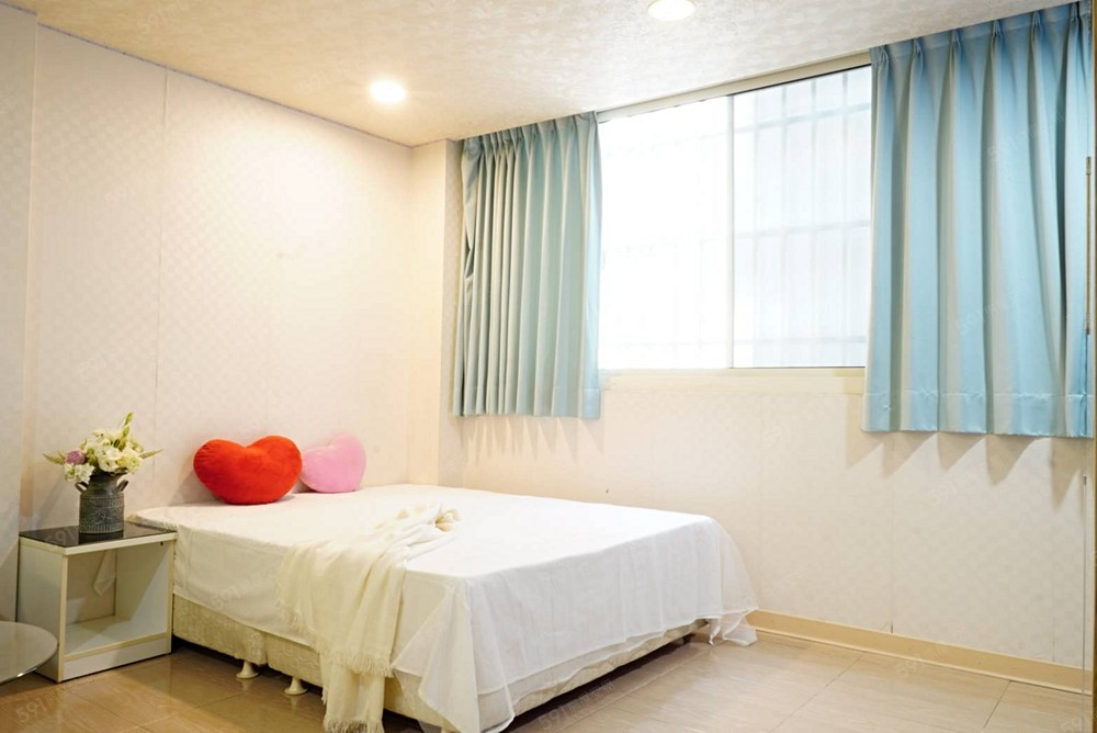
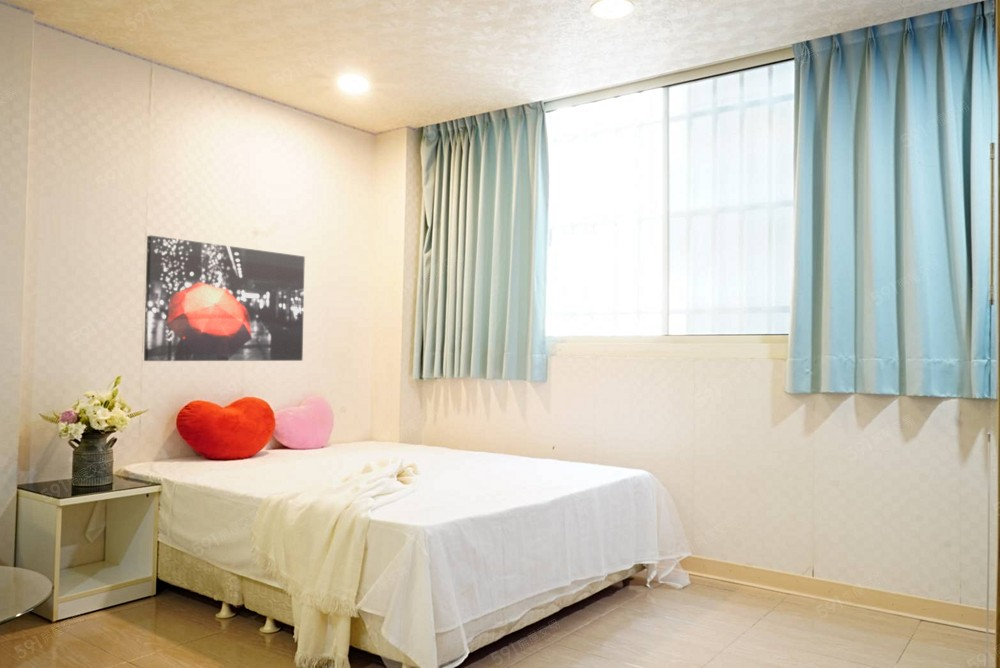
+ wall art (231, 303)
